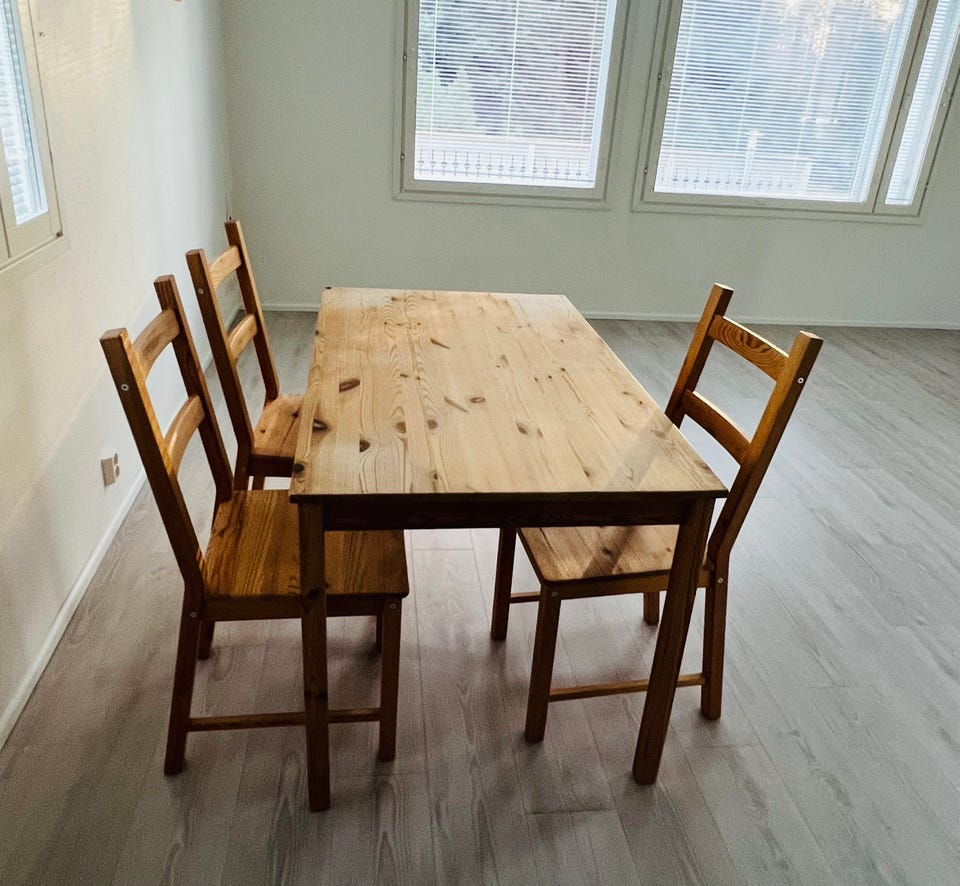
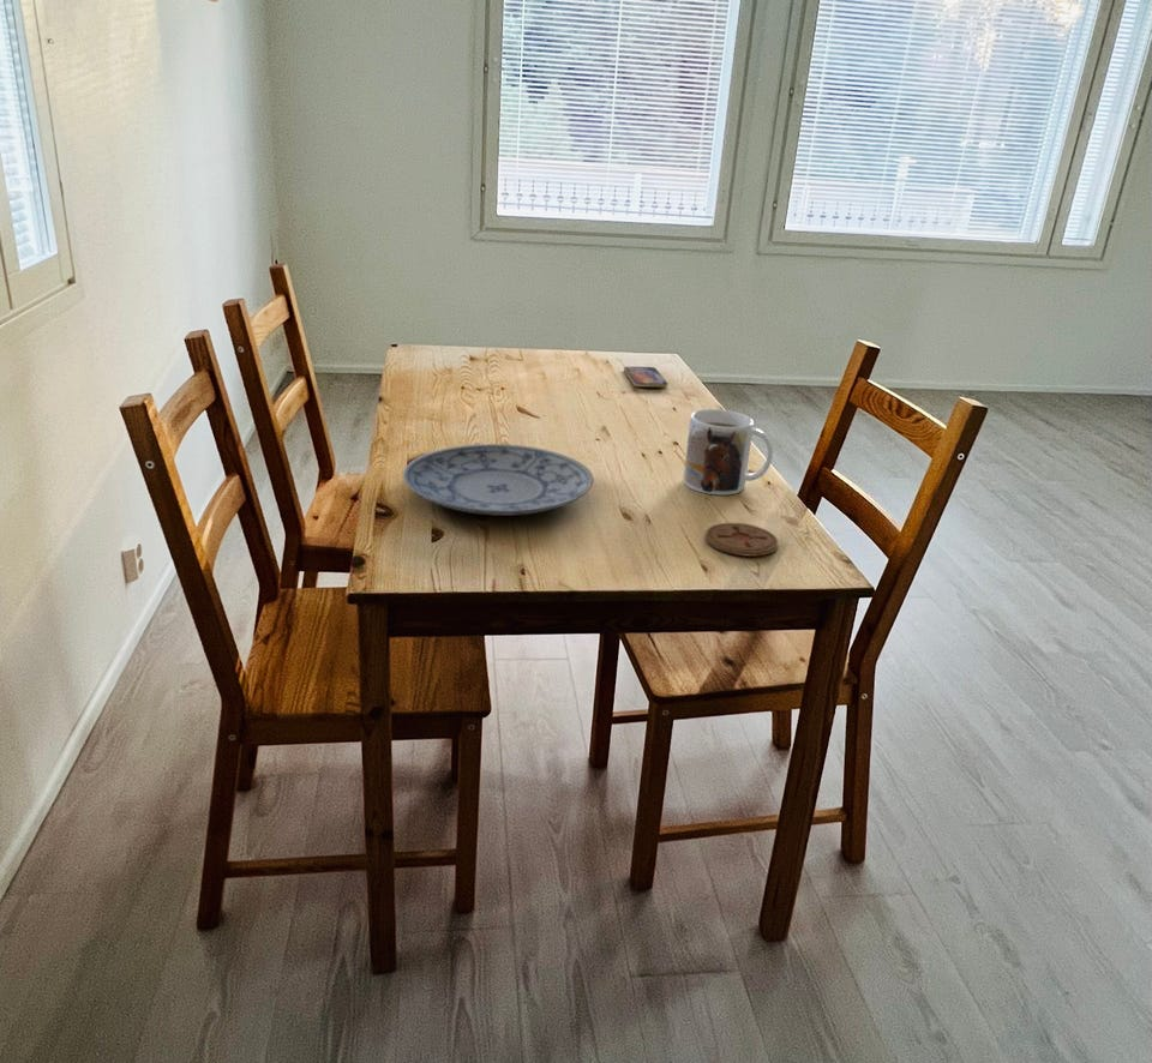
+ plate (498, 484)
+ coaster (740, 539)
+ mug (725, 452)
+ smartphone (644, 376)
